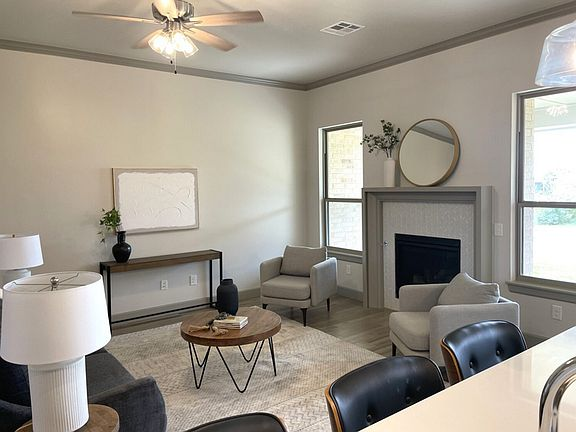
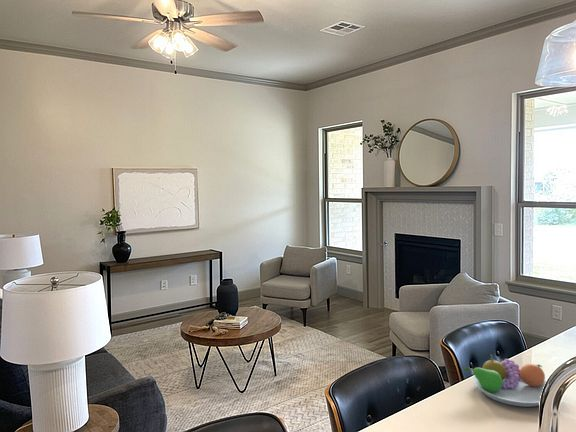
+ fruit bowl (509, 377)
